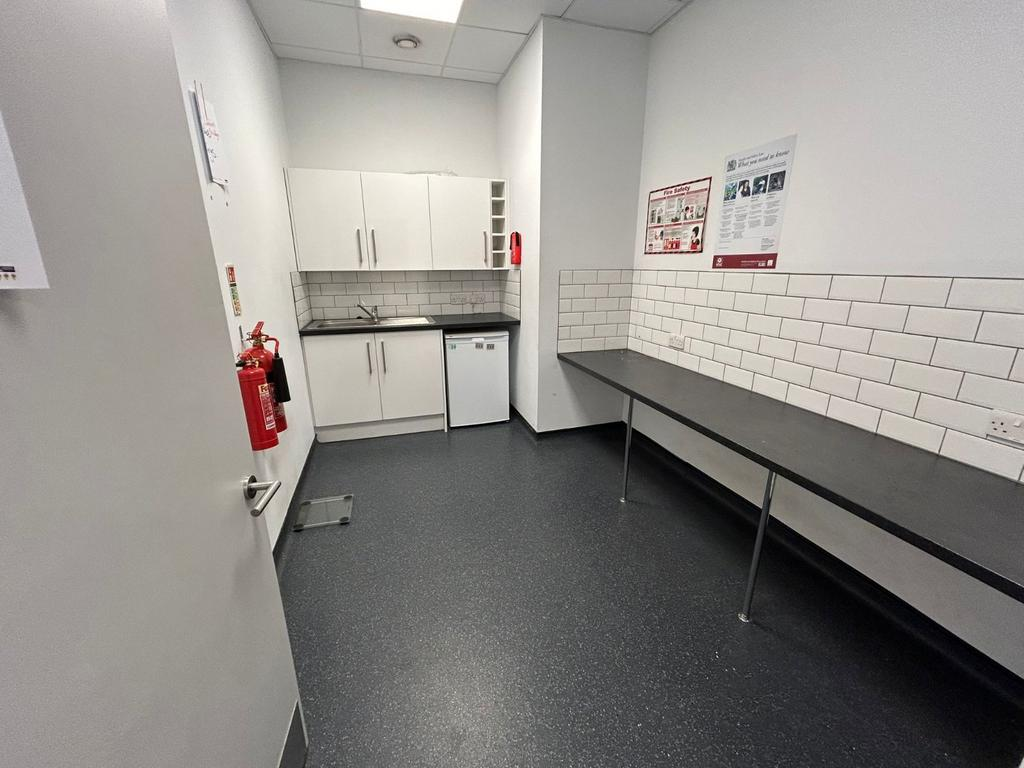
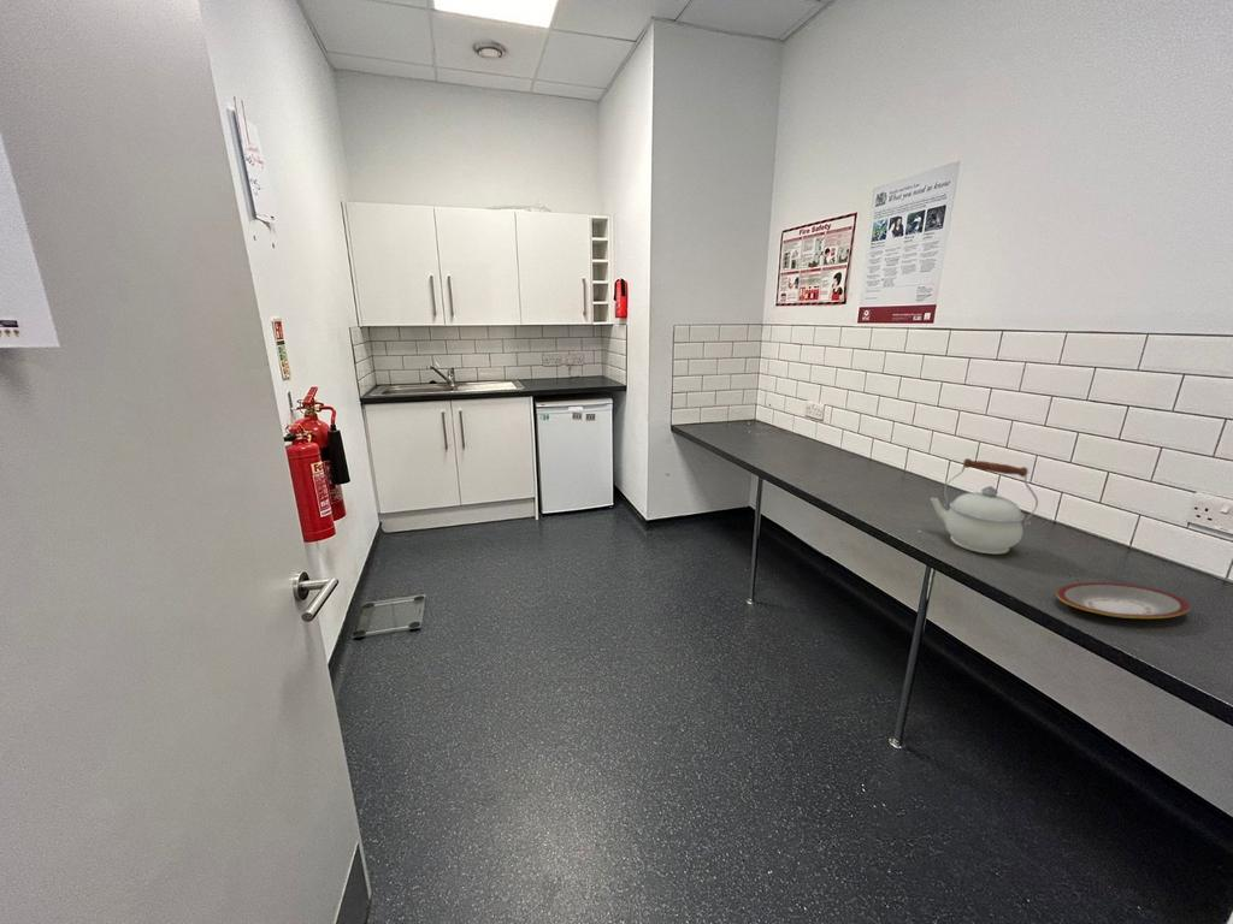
+ plate (1120, 603)
+ kettle (980, 503)
